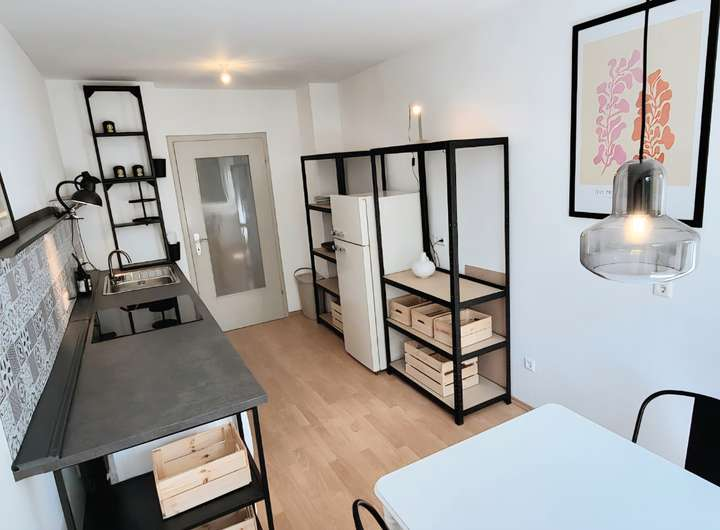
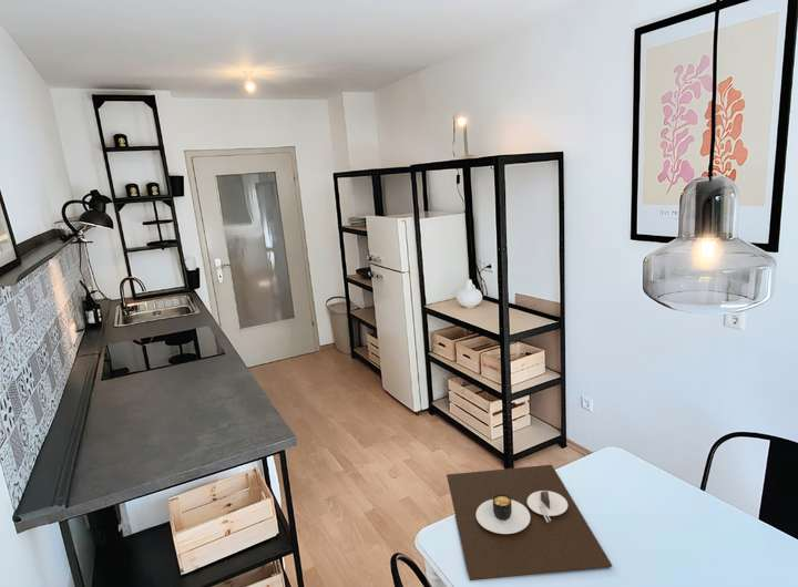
+ place mat (516, 505)
